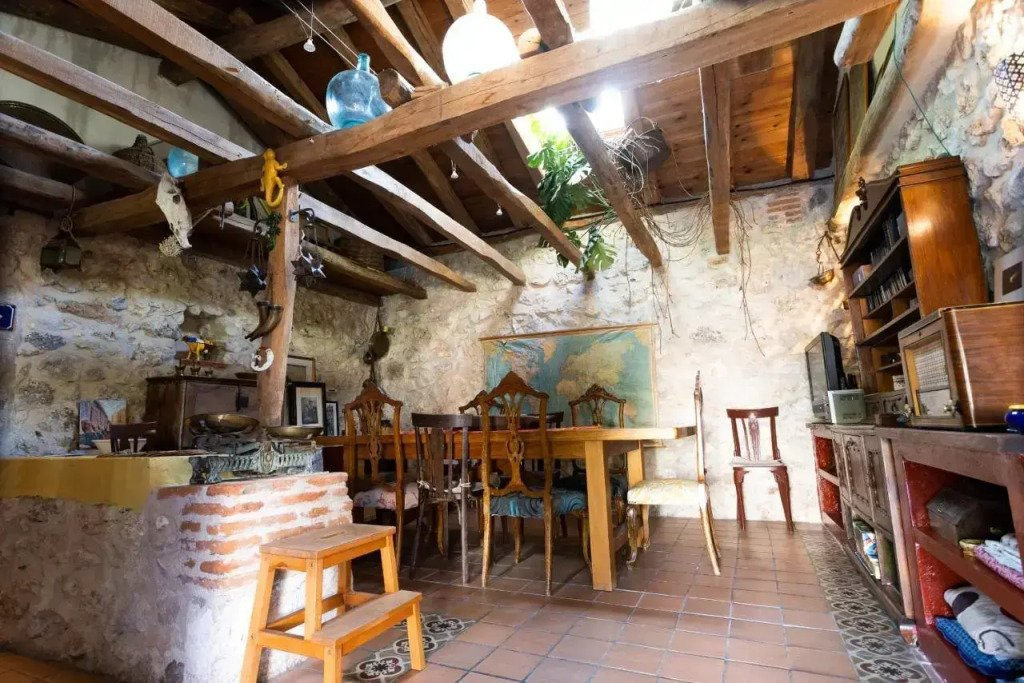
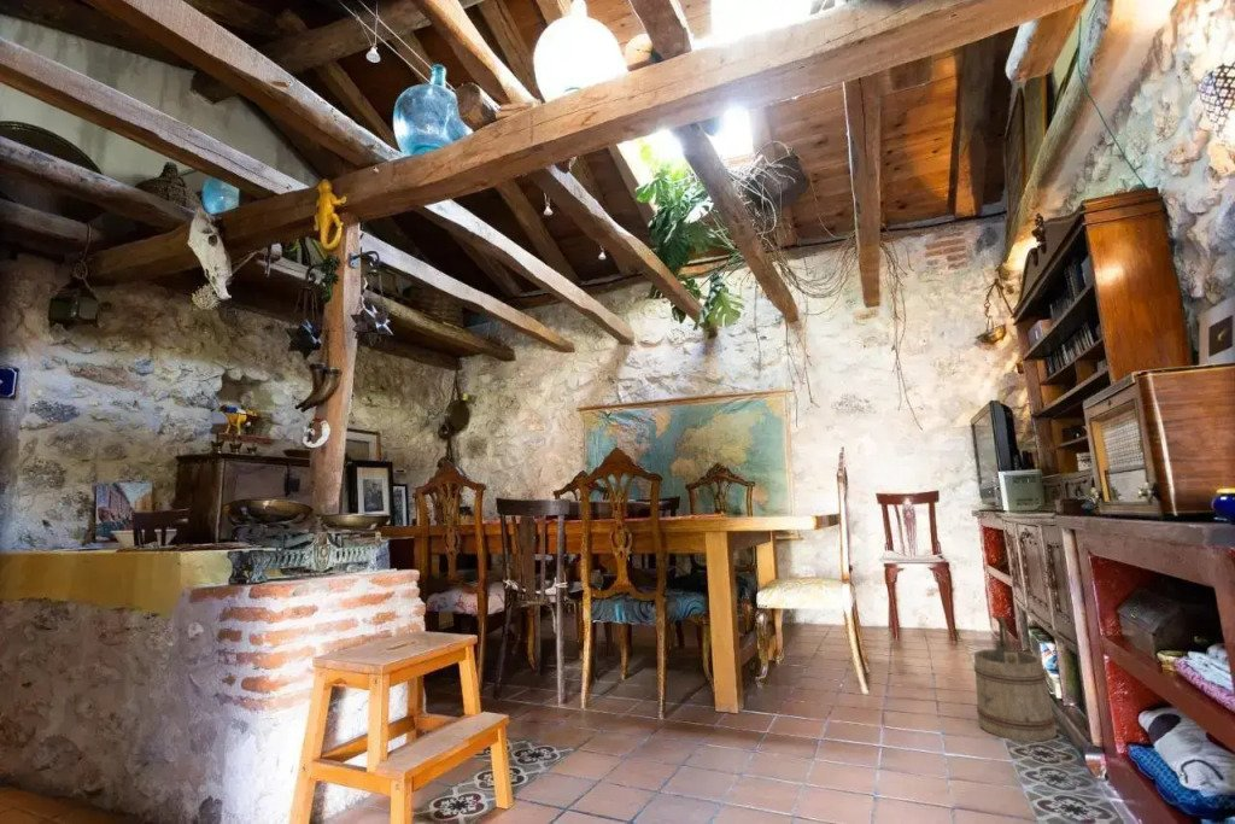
+ bucket (1008, 671)
